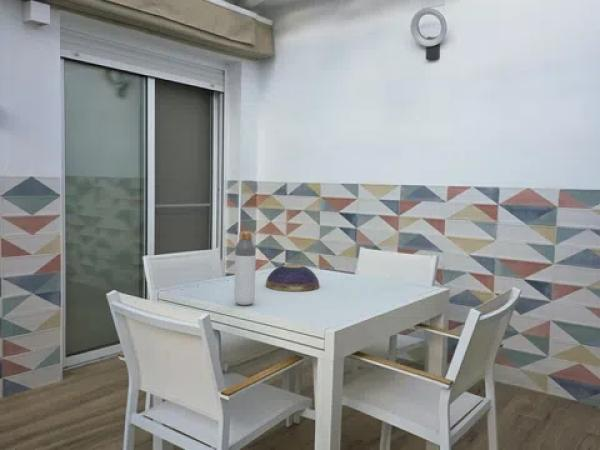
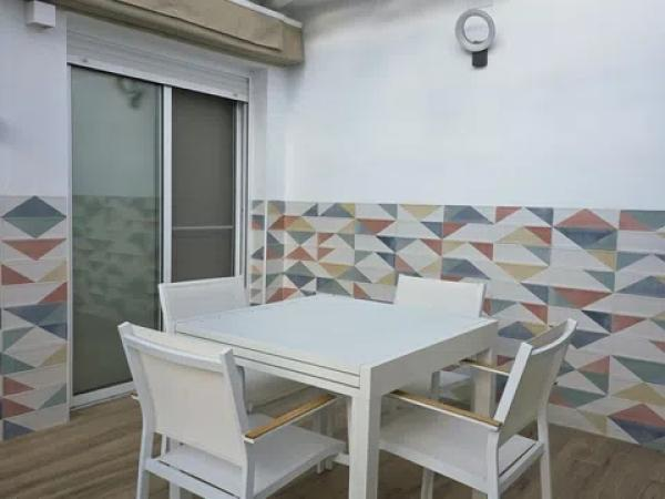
- decorative bowl (292, 275)
- bottle (245, 268)
